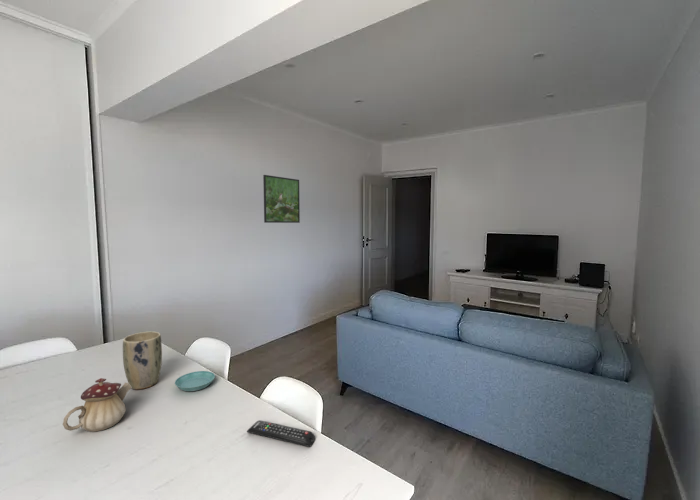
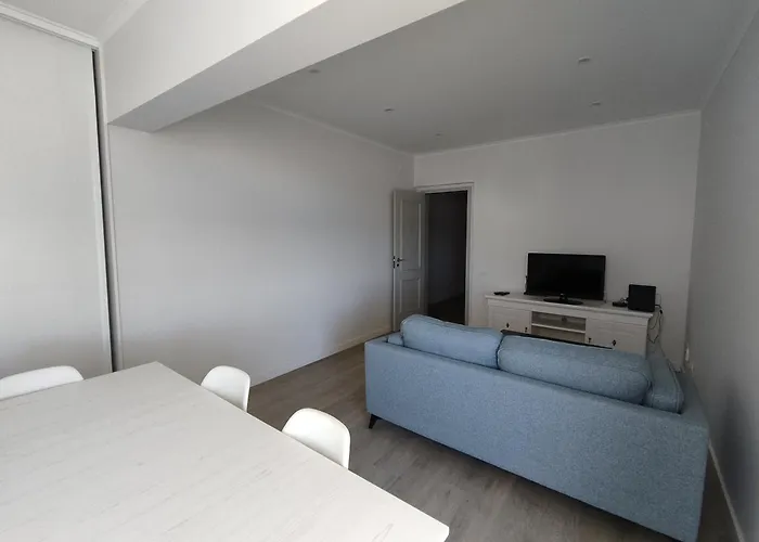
- saucer (195, 381)
- plant pot (143, 360)
- teapot (99, 401)
- remote control (280, 433)
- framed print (282, 200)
